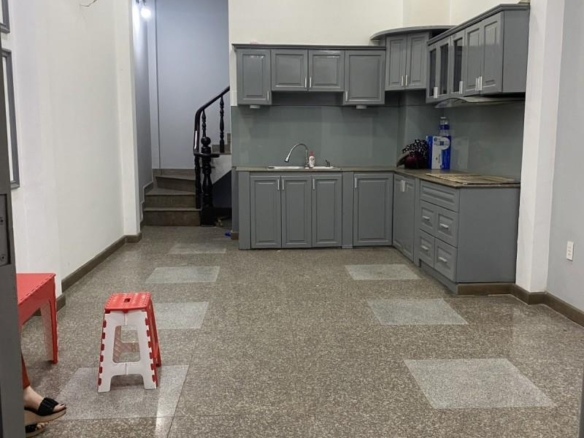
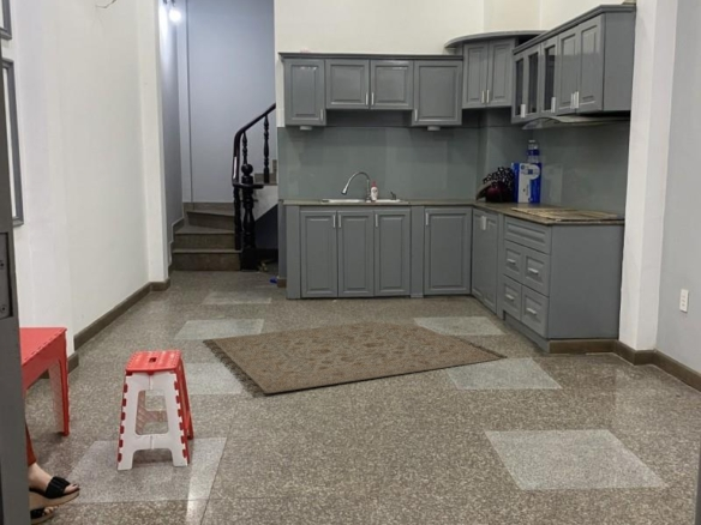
+ rug (348, 348)
